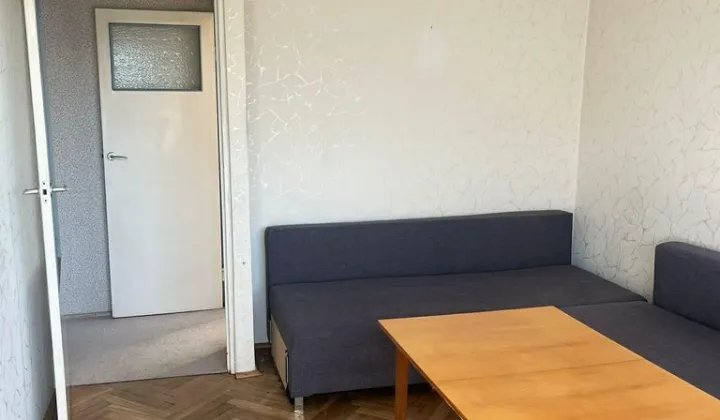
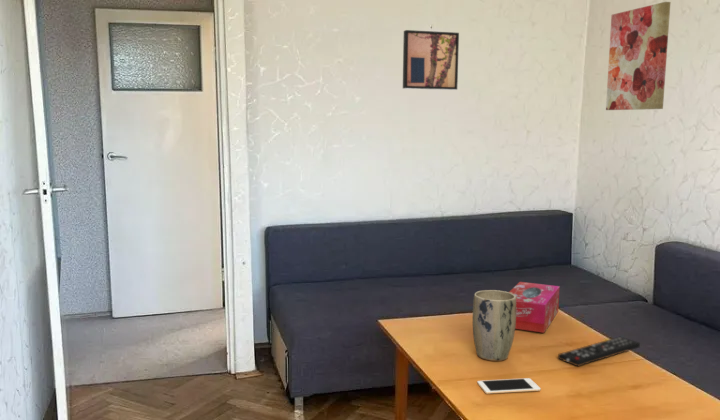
+ cell phone (508, 385)
+ remote control (599, 349)
+ wall art (430, 60)
+ wall art (636, 59)
+ plant pot (493, 325)
+ tissue box (531, 305)
